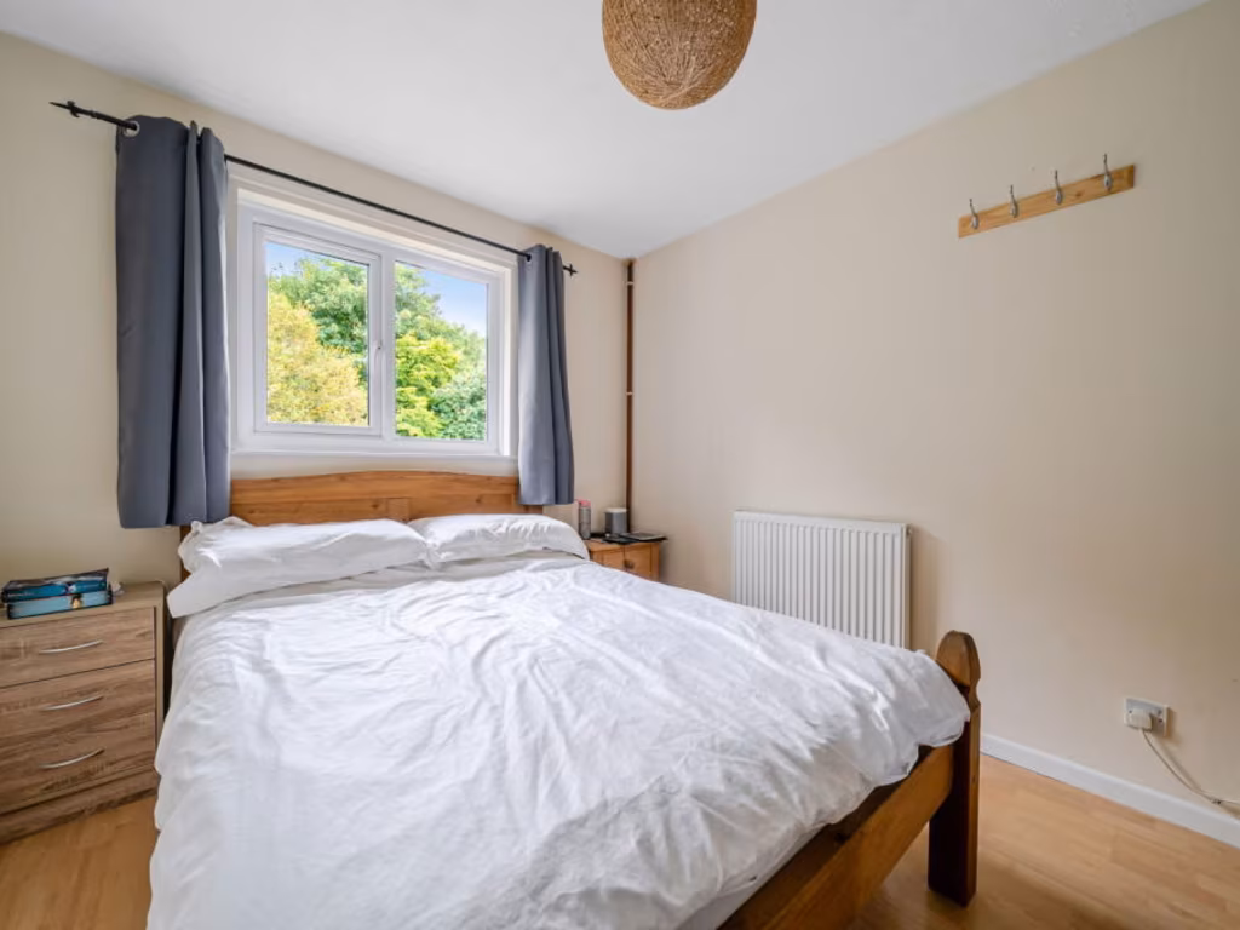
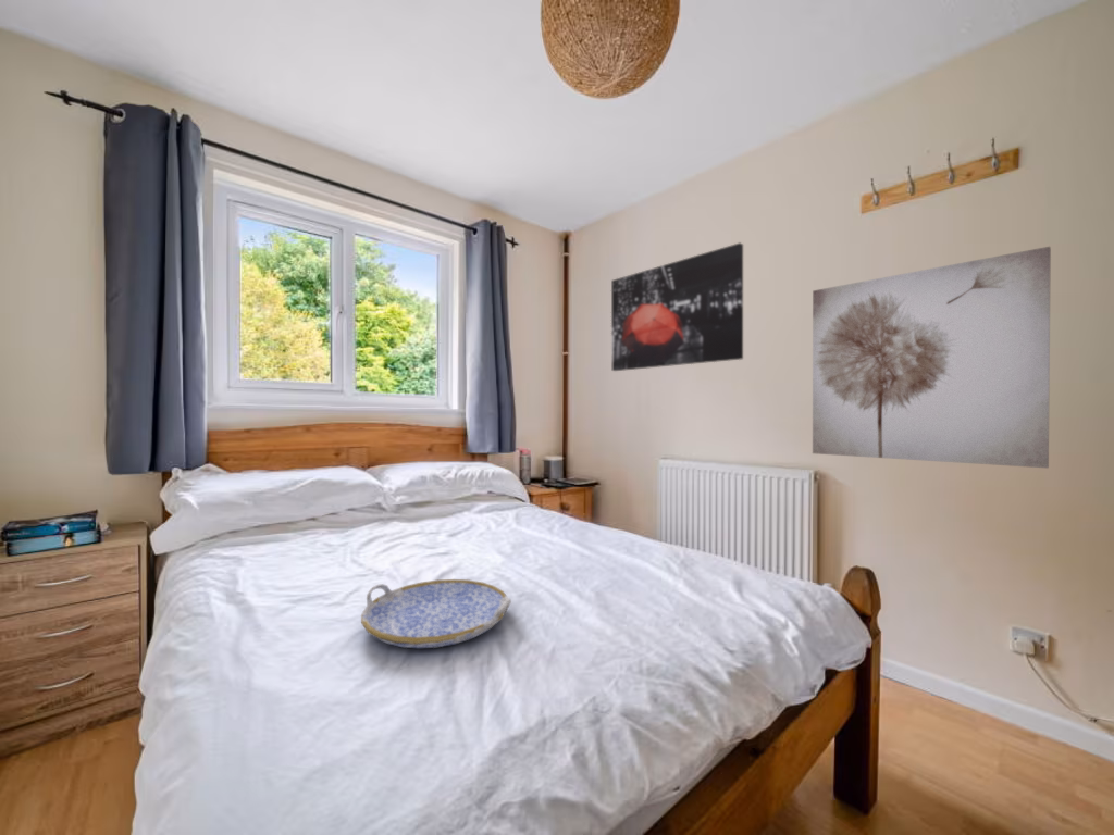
+ wall art (669, 314)
+ wall art (913, 365)
+ serving tray (437, 608)
